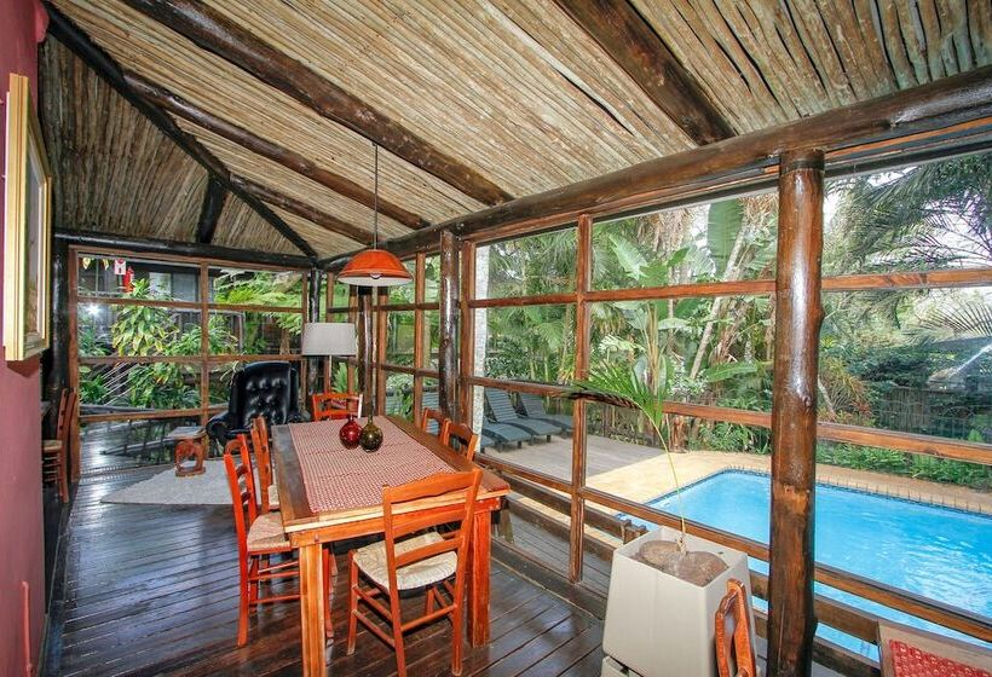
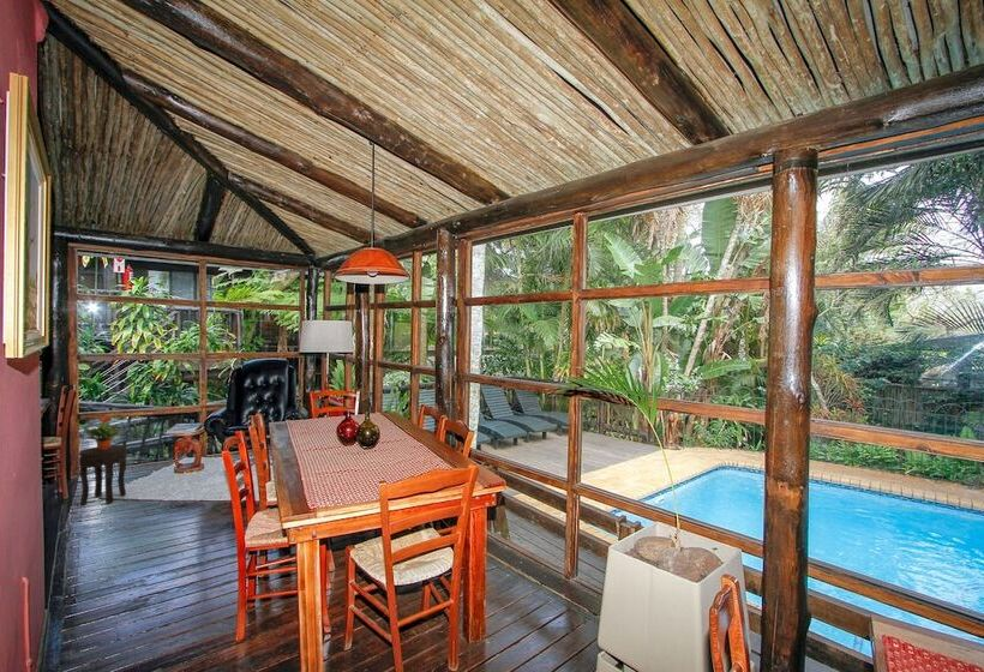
+ side table (101, 474)
+ potted plant (104, 432)
